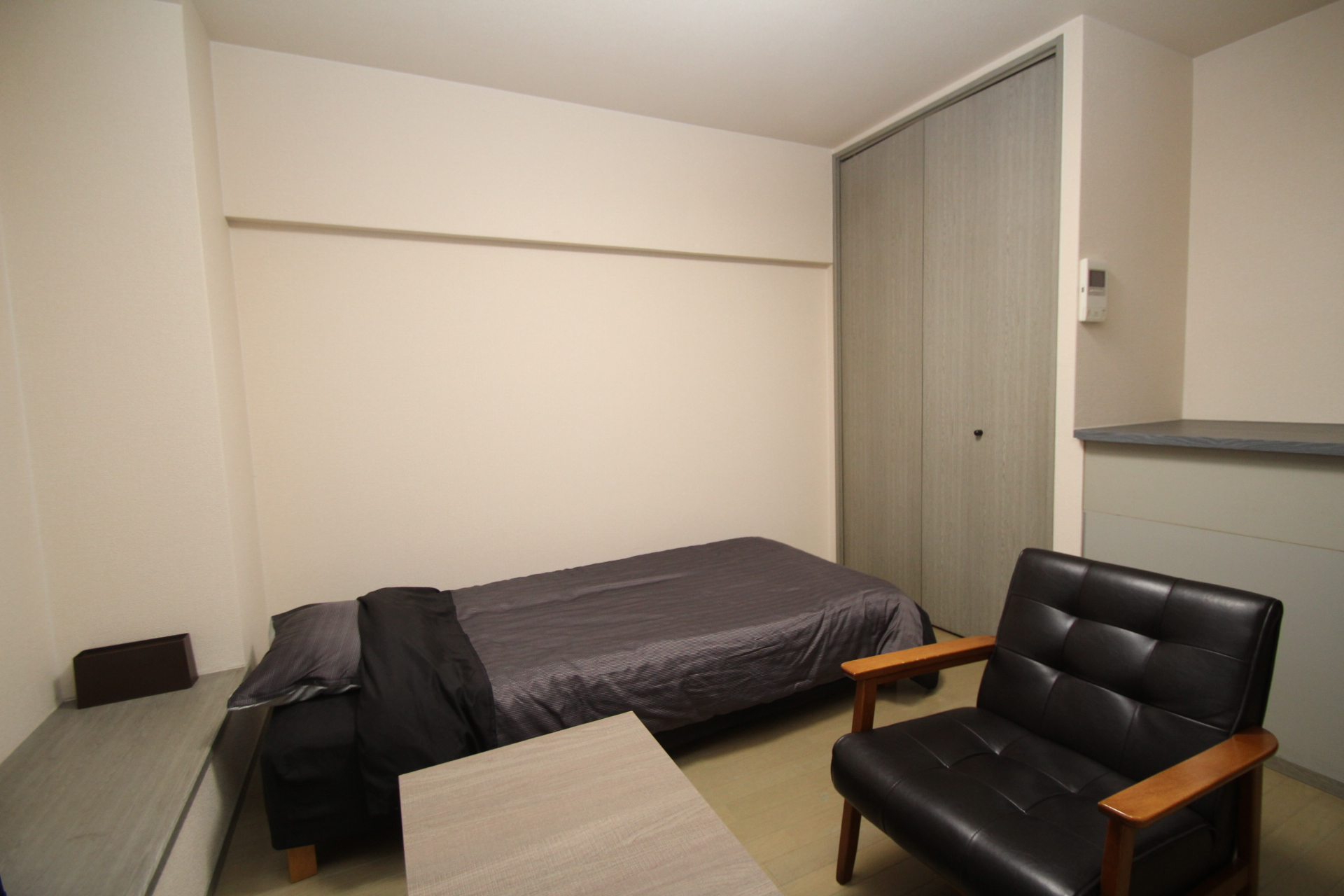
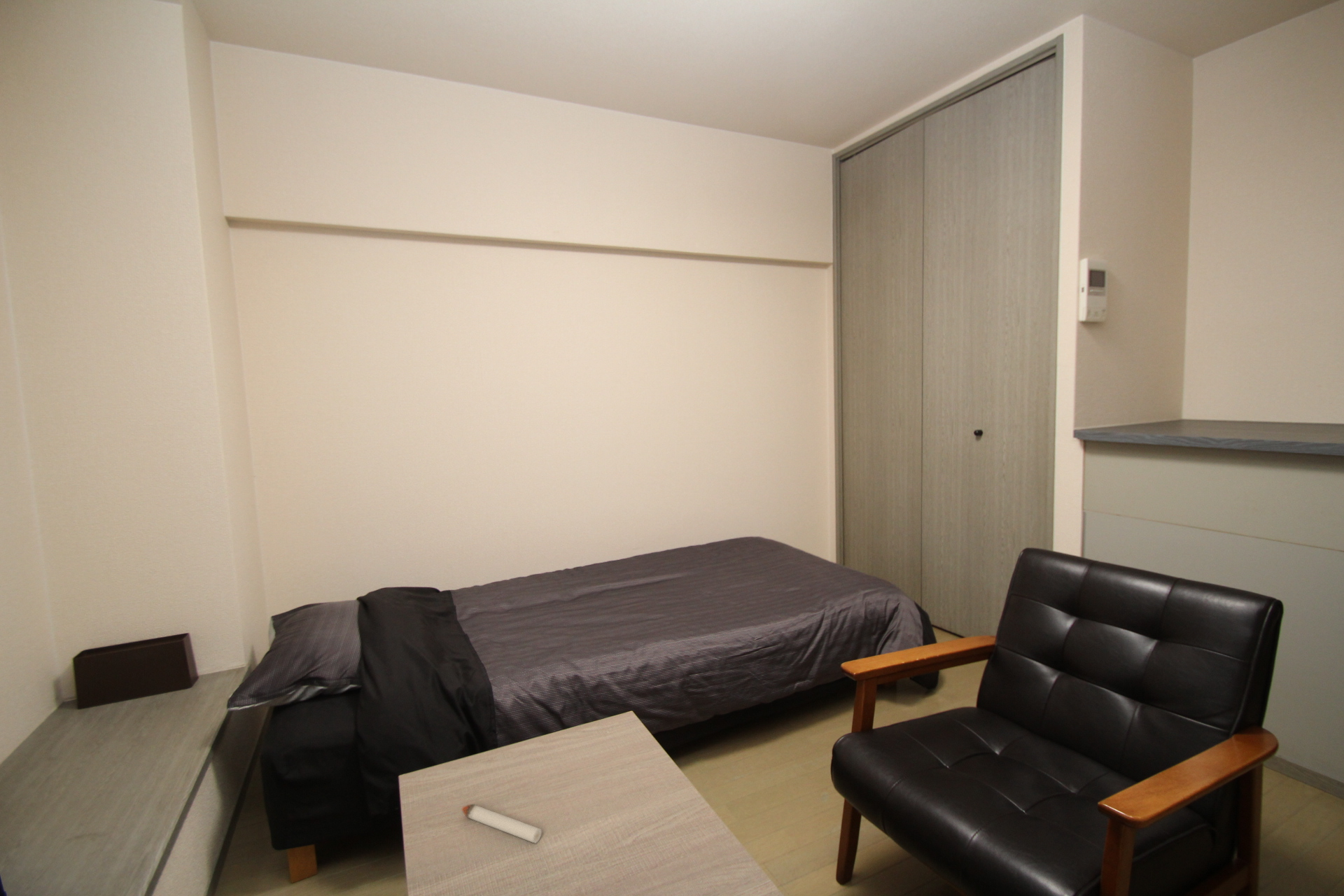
+ candle (498, 821)
